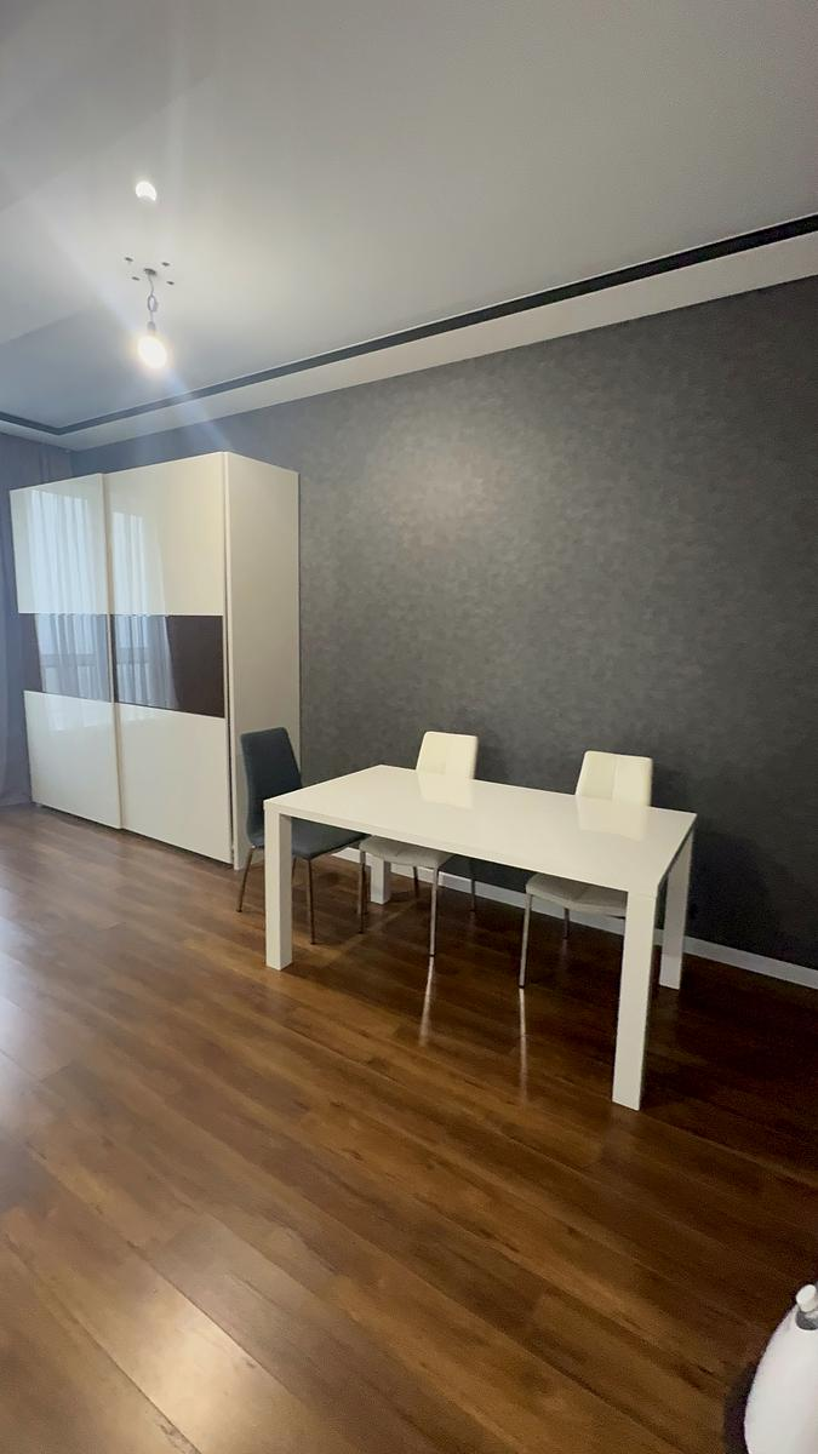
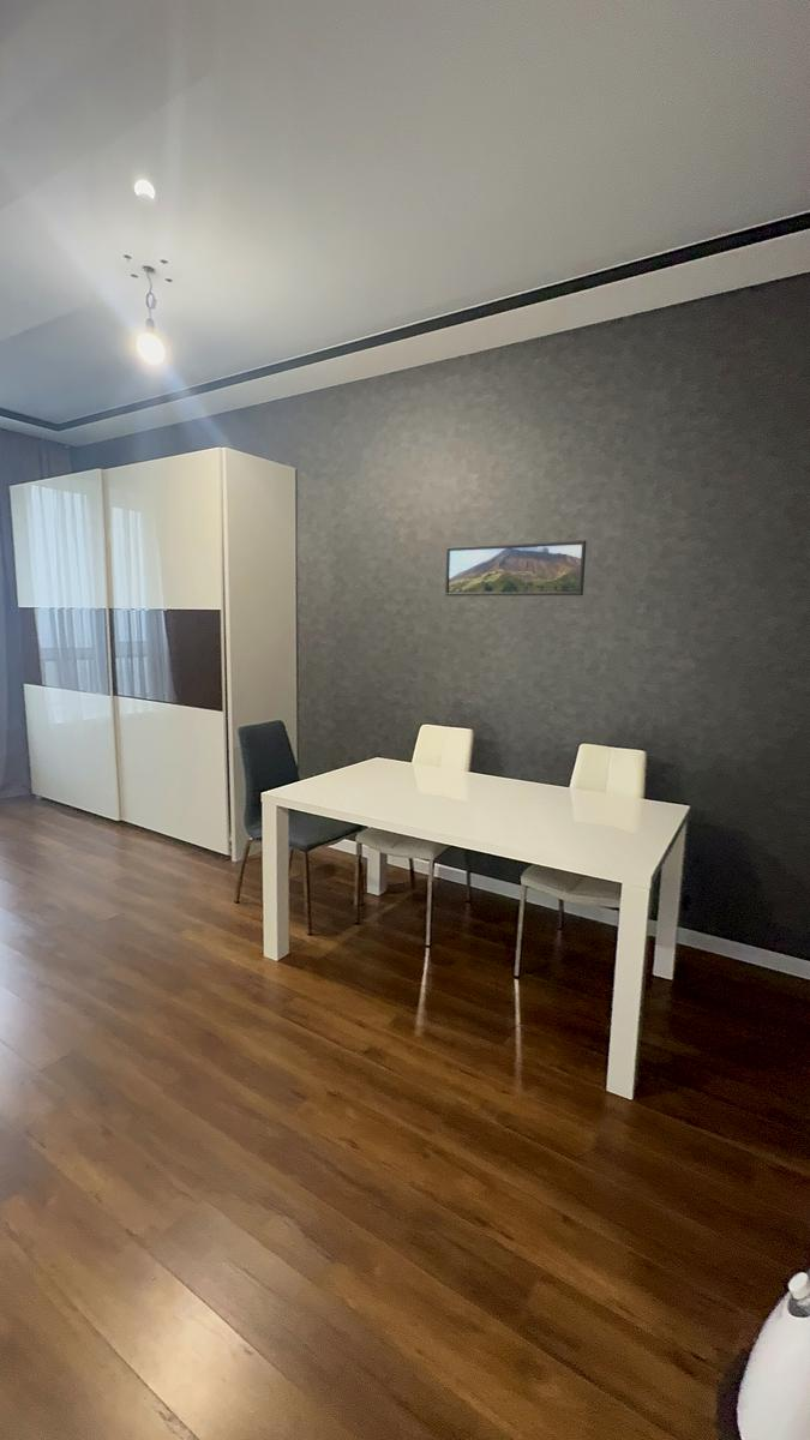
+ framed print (510, 570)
